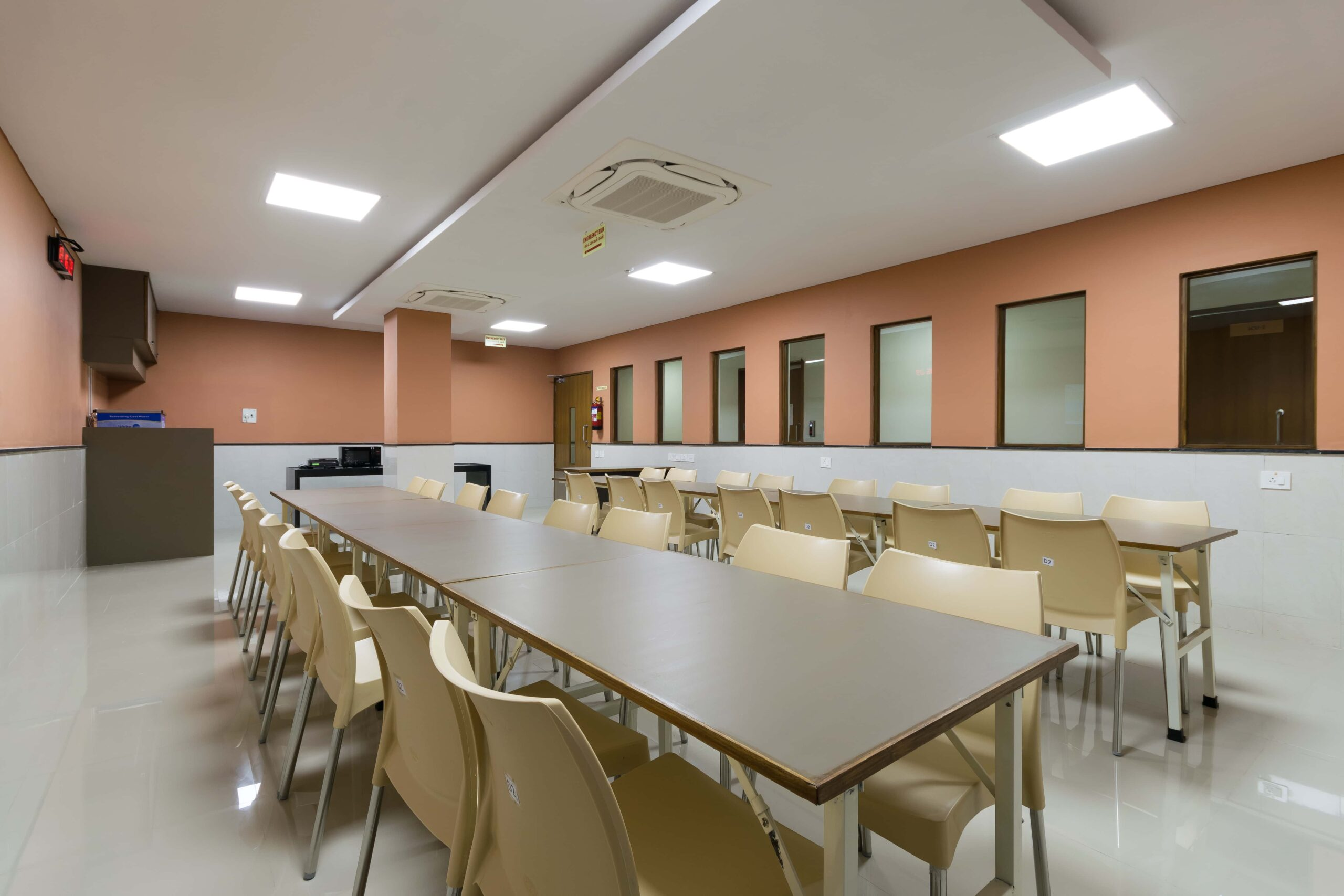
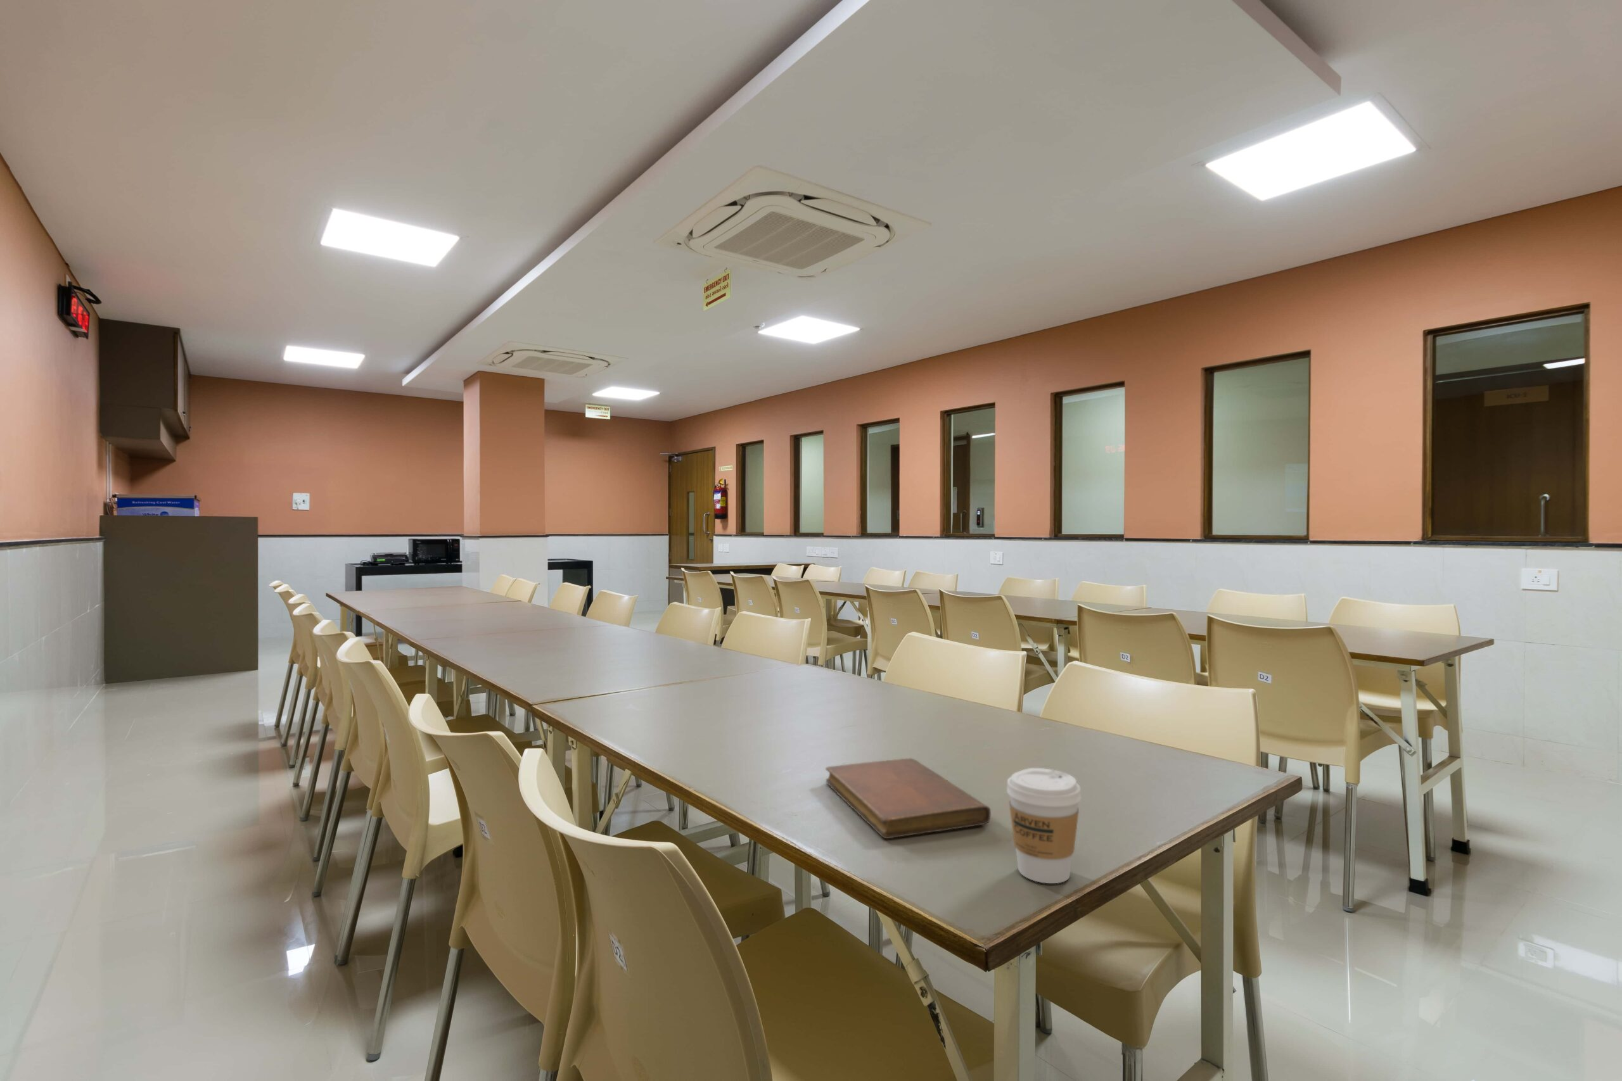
+ coffee cup (1043, 823)
+ notebook (902, 793)
